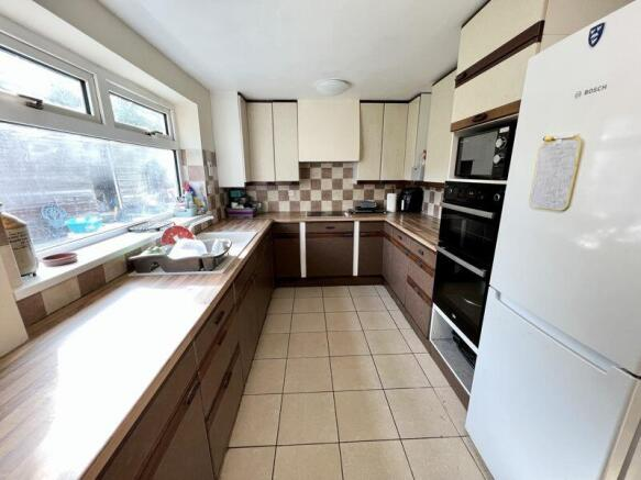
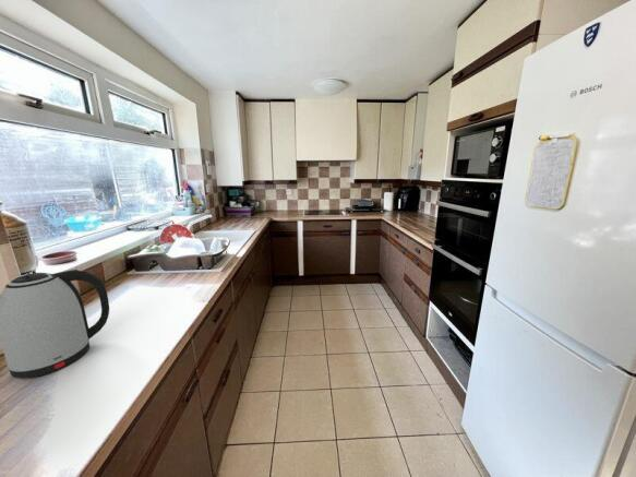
+ kettle (58, 312)
